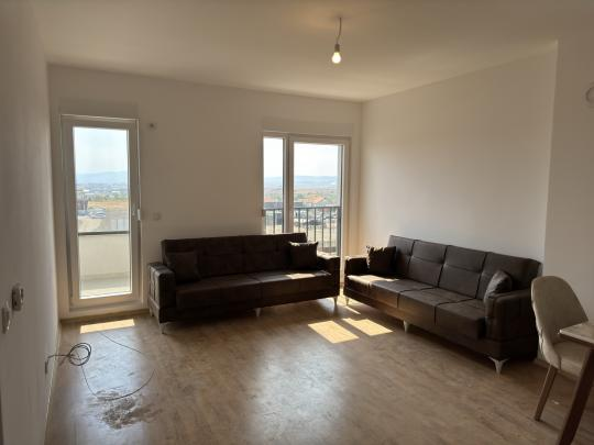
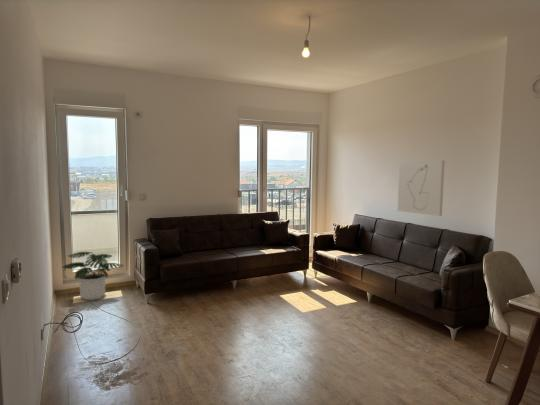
+ wall art (419, 187)
+ potted plant (93, 275)
